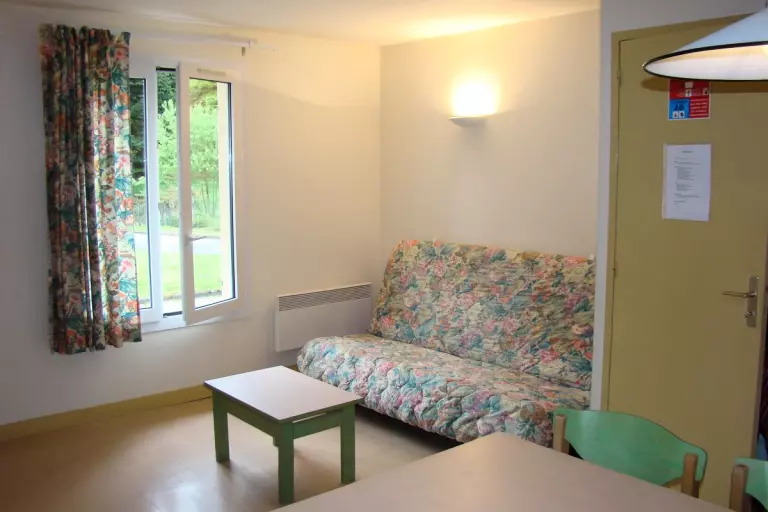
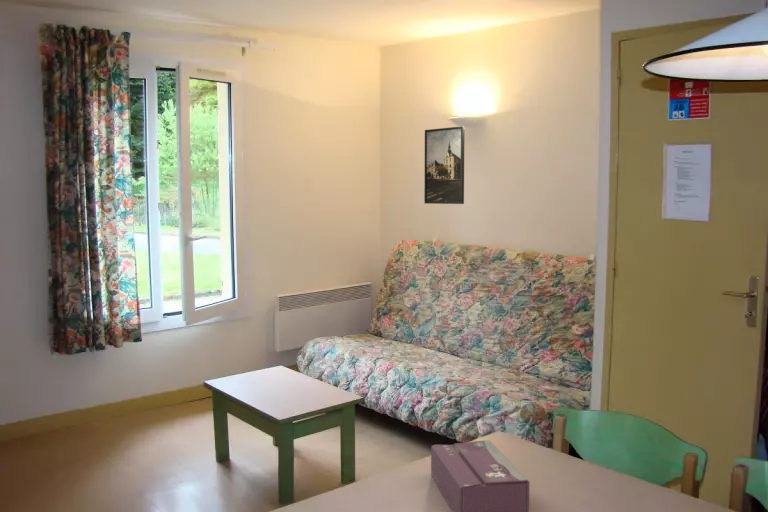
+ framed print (443, 166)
+ tissue box (476, 478)
